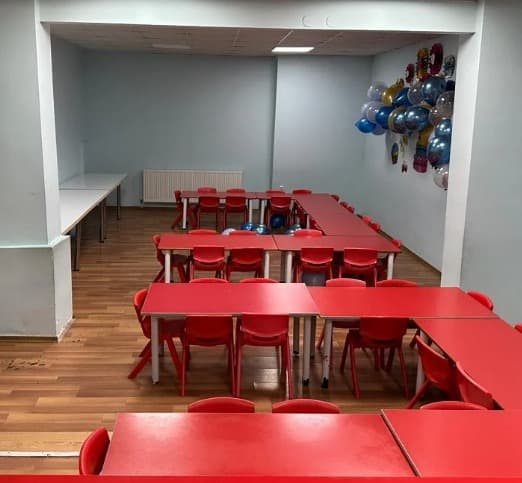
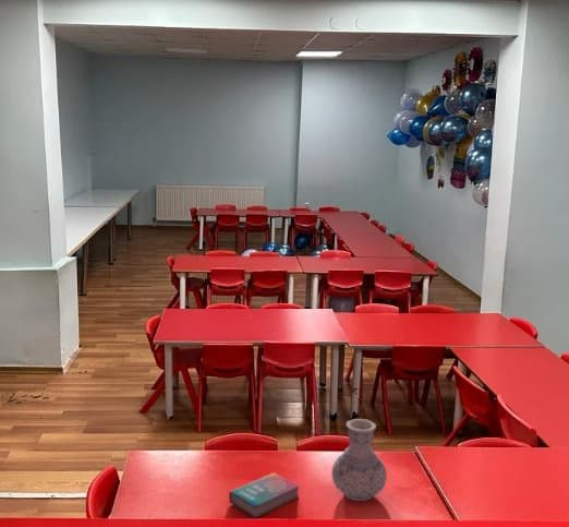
+ vase (360, 458)
+ book (264, 493)
